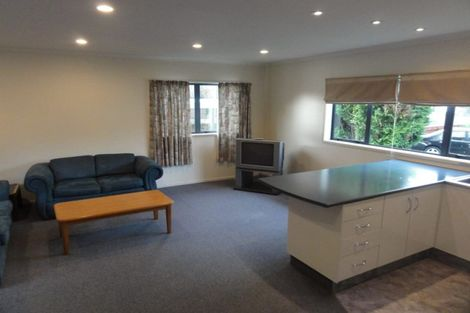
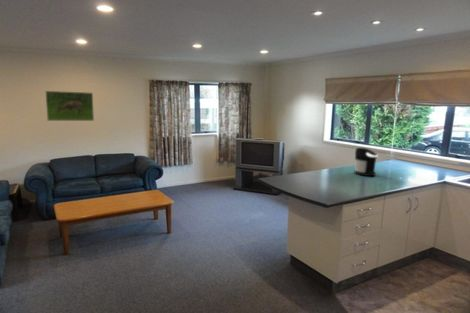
+ coffee maker (366, 161)
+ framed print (70, 106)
